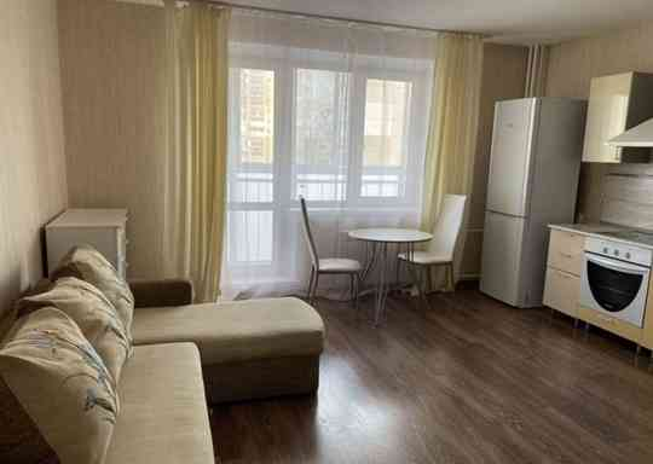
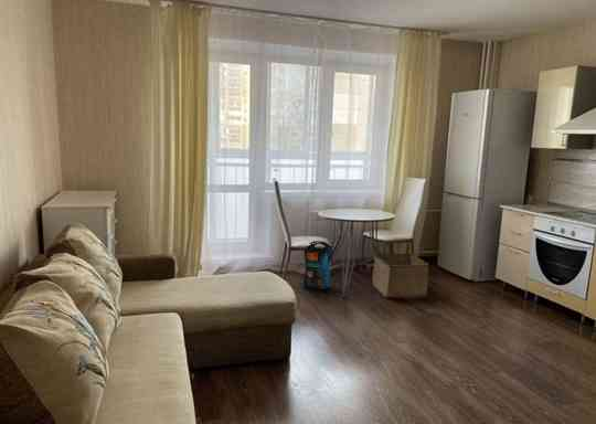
+ storage bin (400, 274)
+ pouch (318, 265)
